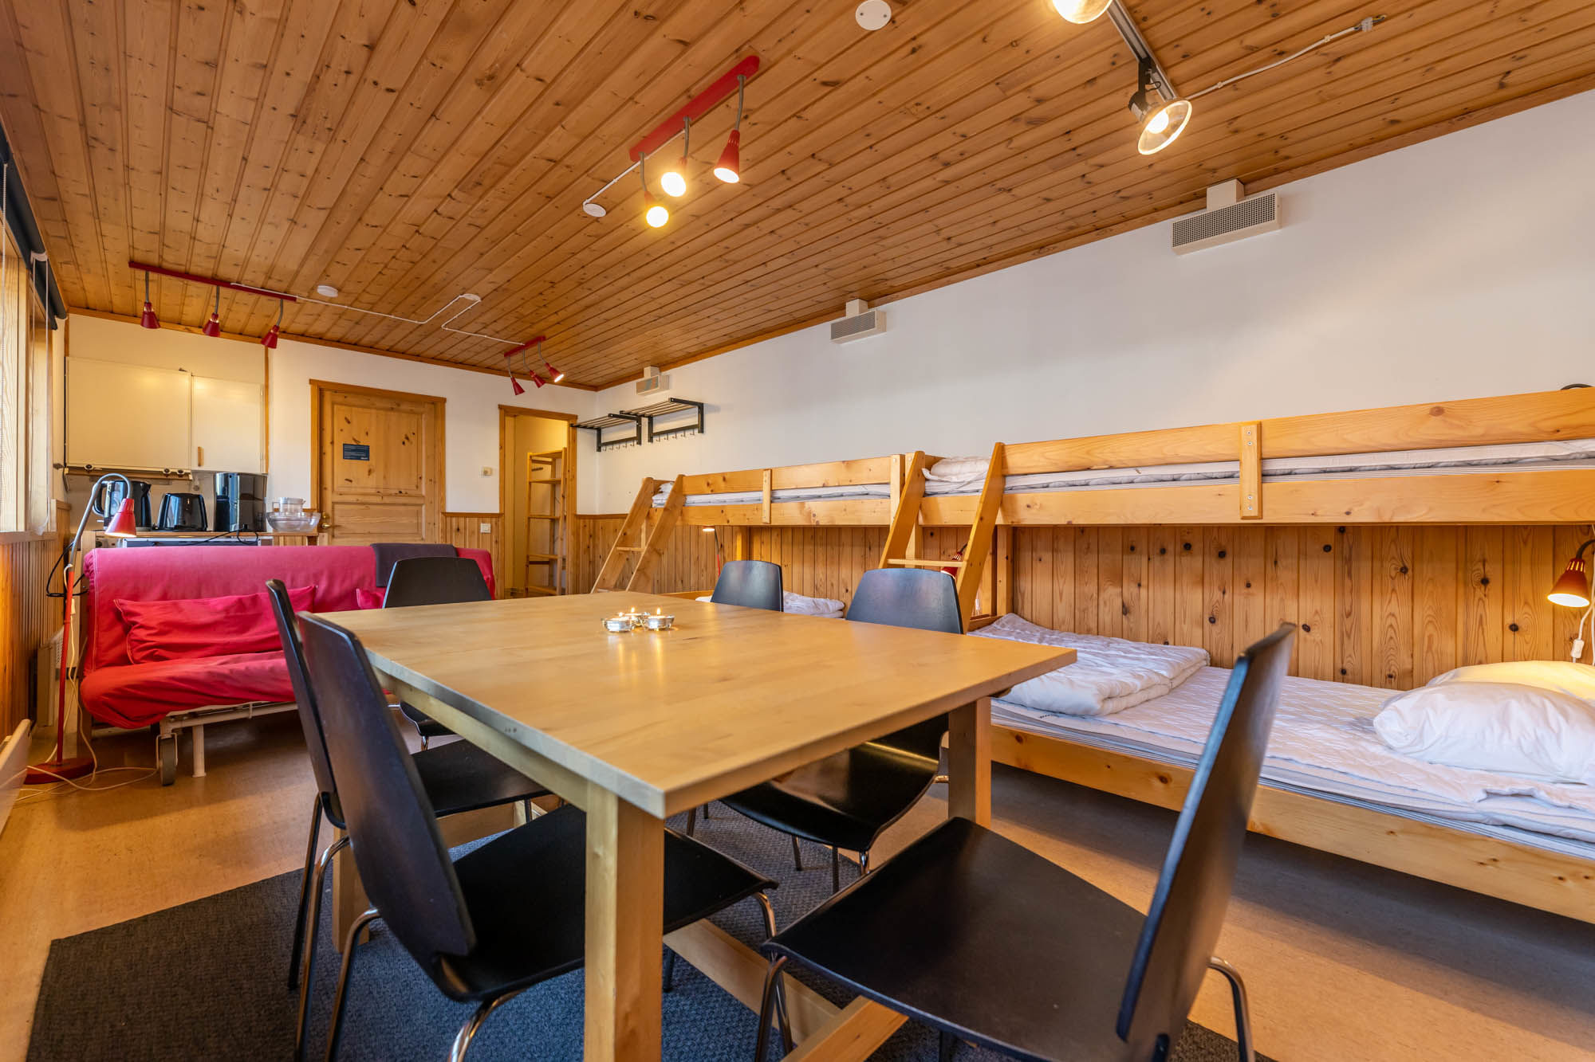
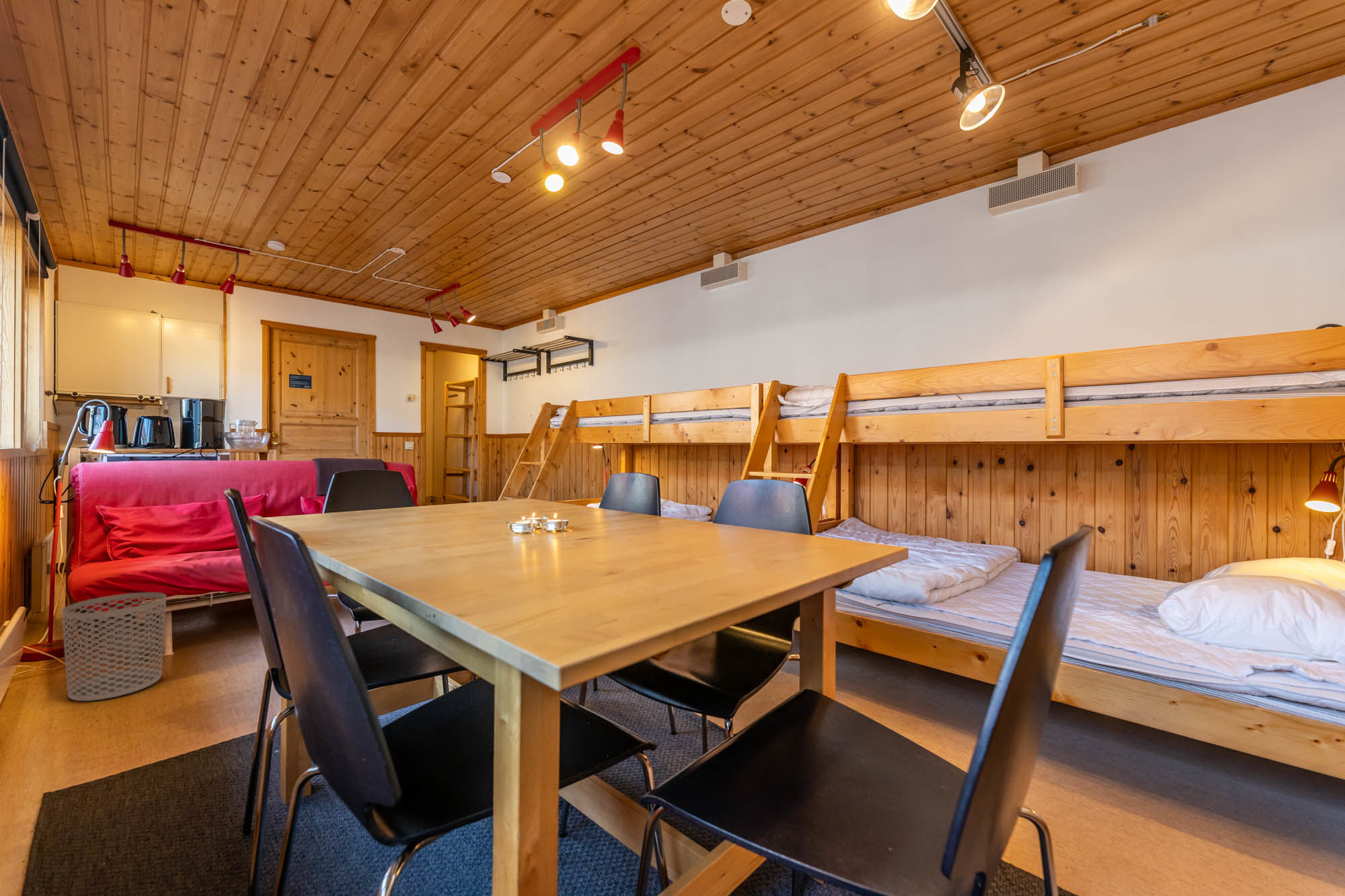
+ waste bin (116, 645)
